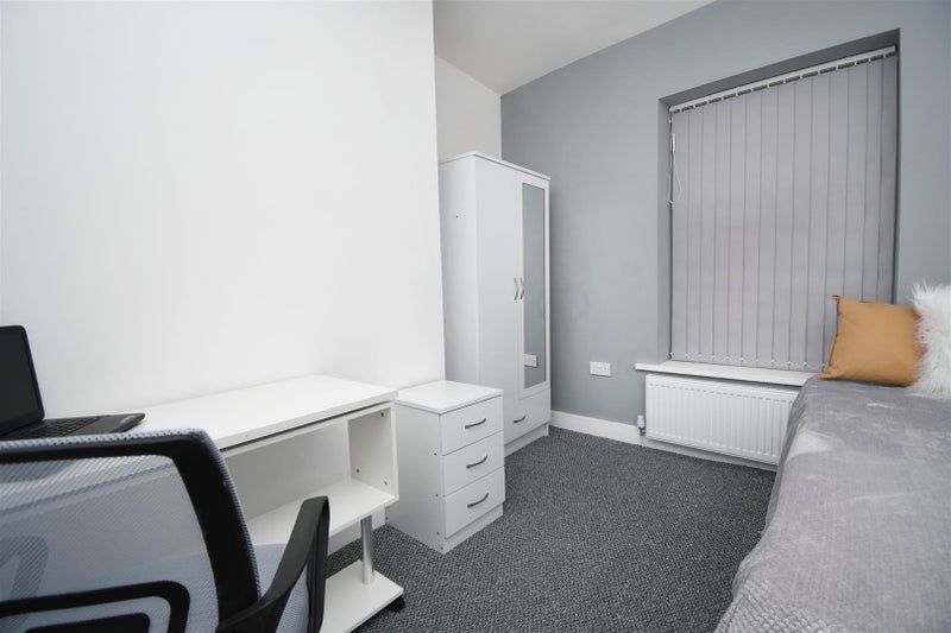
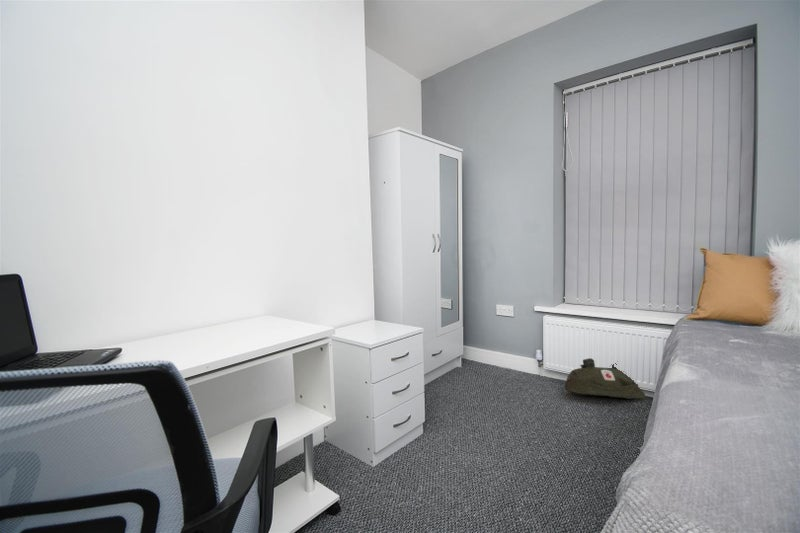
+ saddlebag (604, 378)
